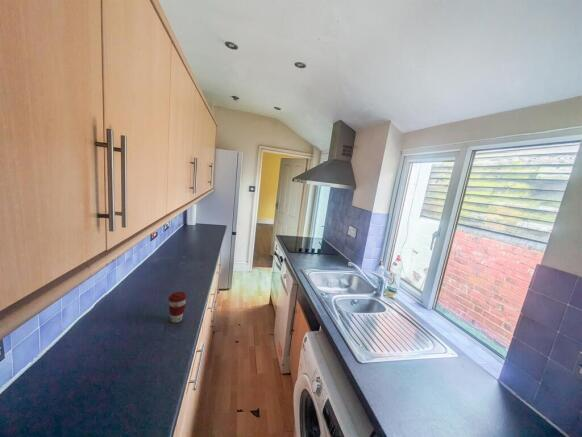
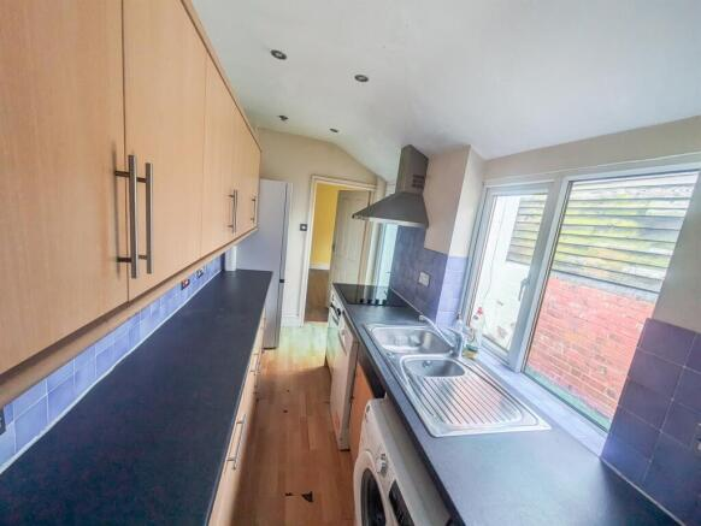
- coffee cup (177, 307)
